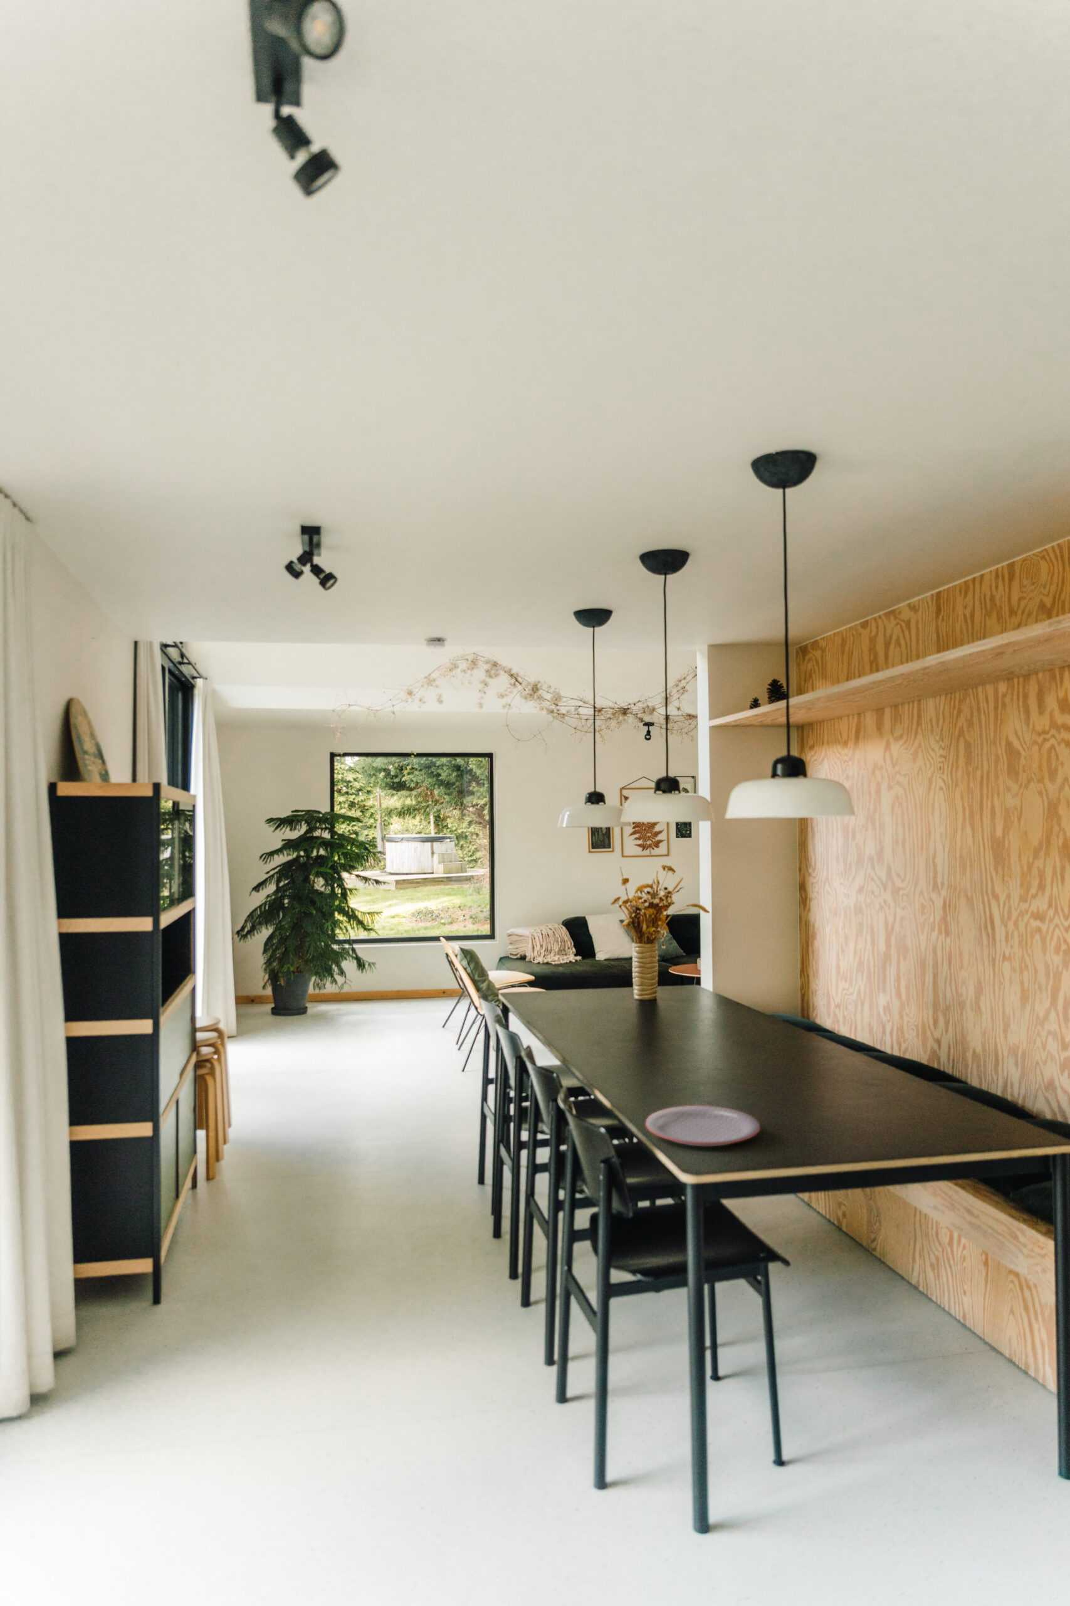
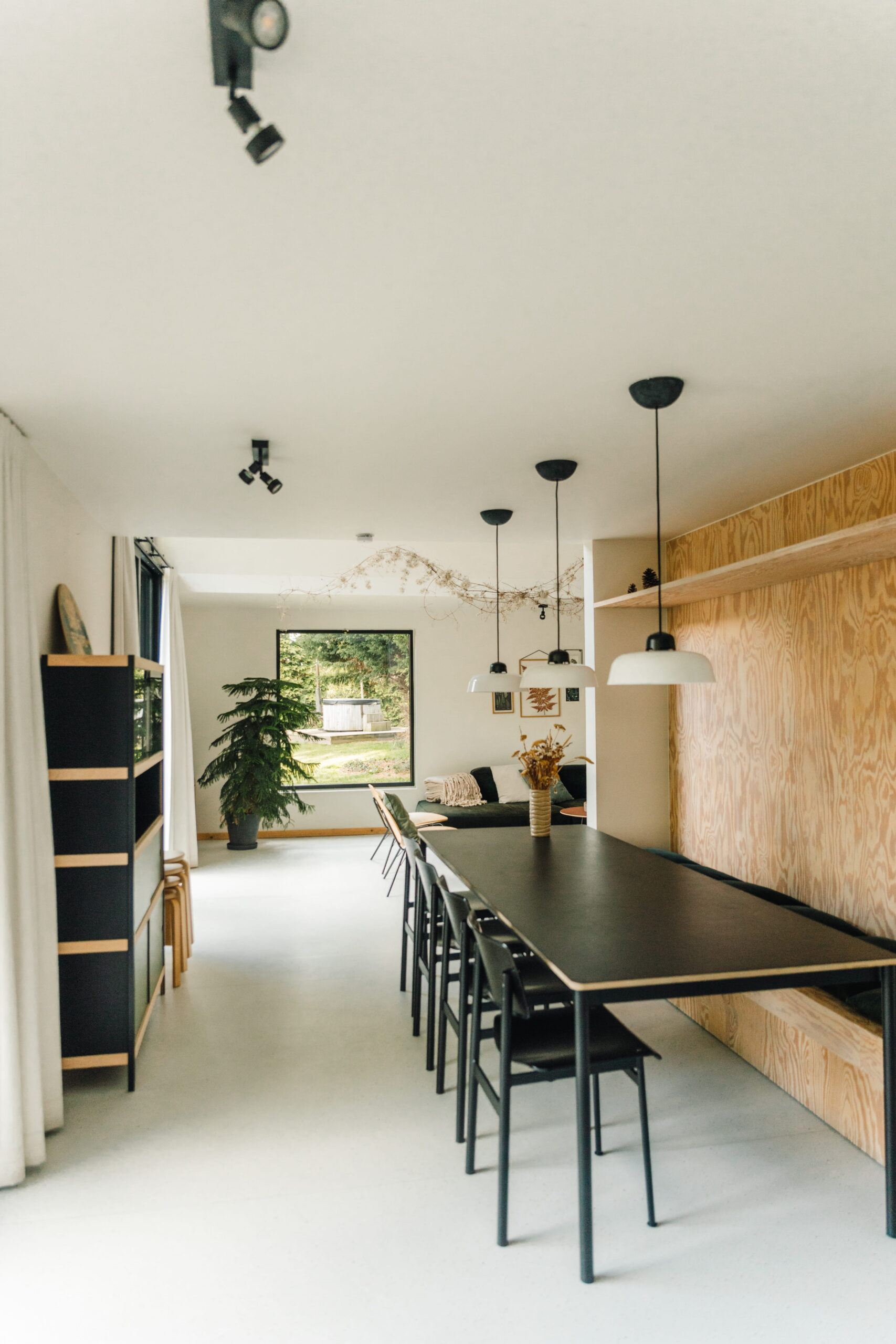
- plate (702, 1127)
